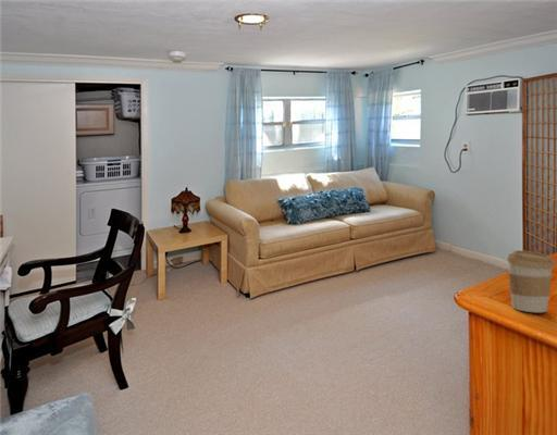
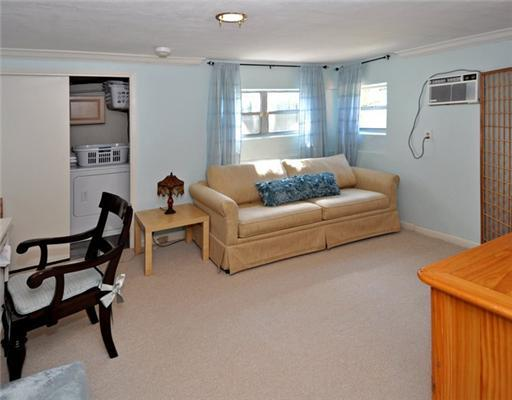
- coffee cup (529, 279)
